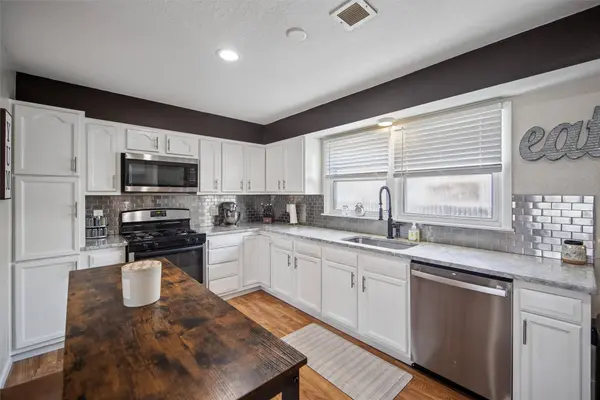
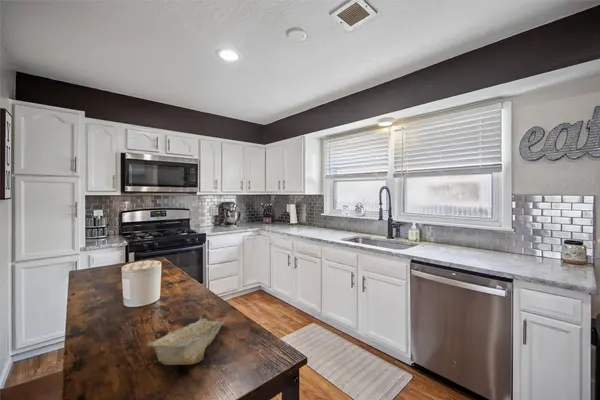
+ decorative bowl (196, 330)
